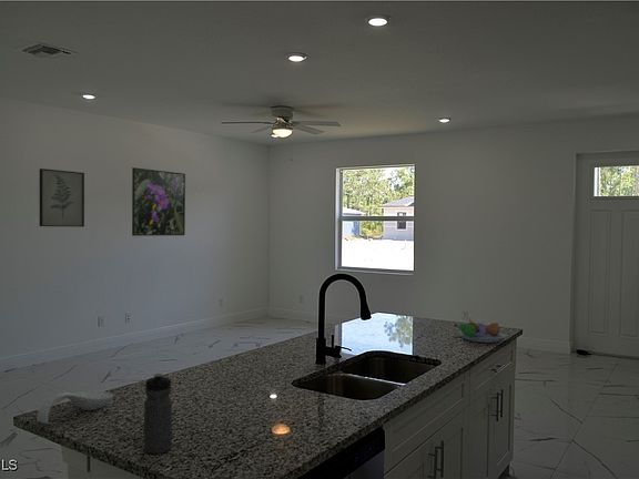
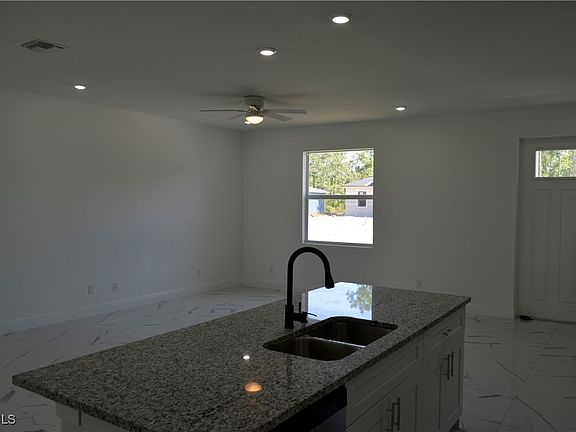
- water bottle (158, 411)
- wall art (62, 198)
- fruit bowl (479, 329)
- spoon rest (77, 400)
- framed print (160, 203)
